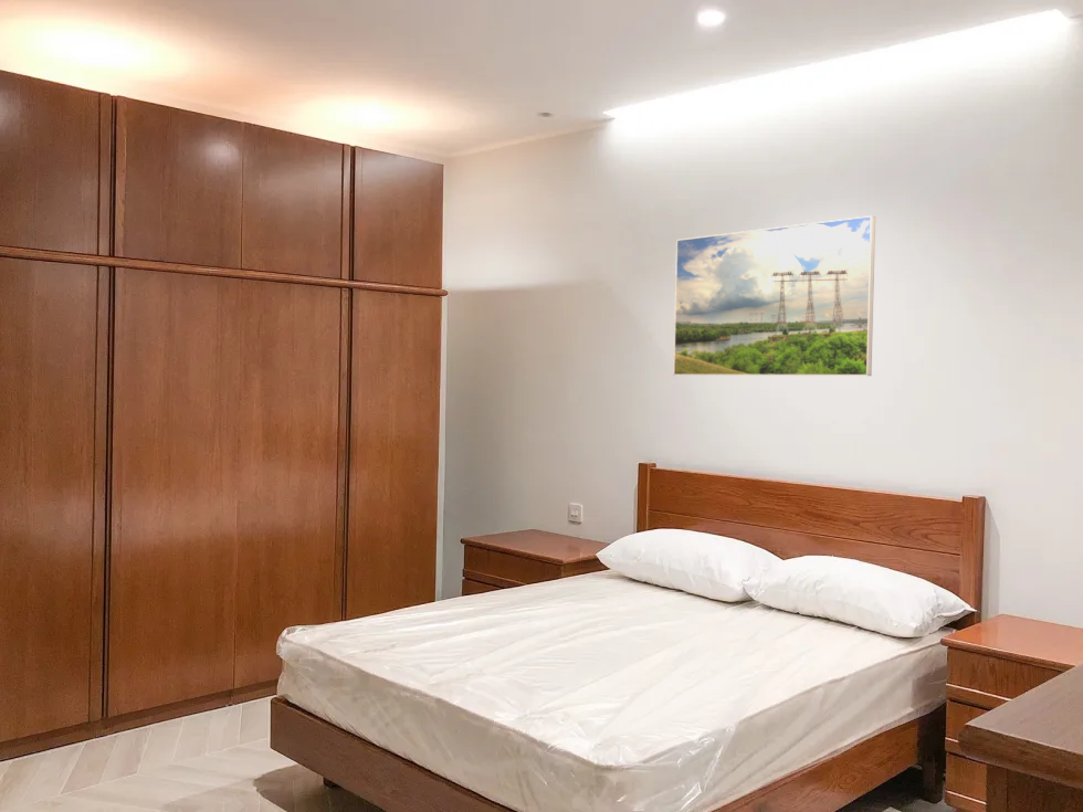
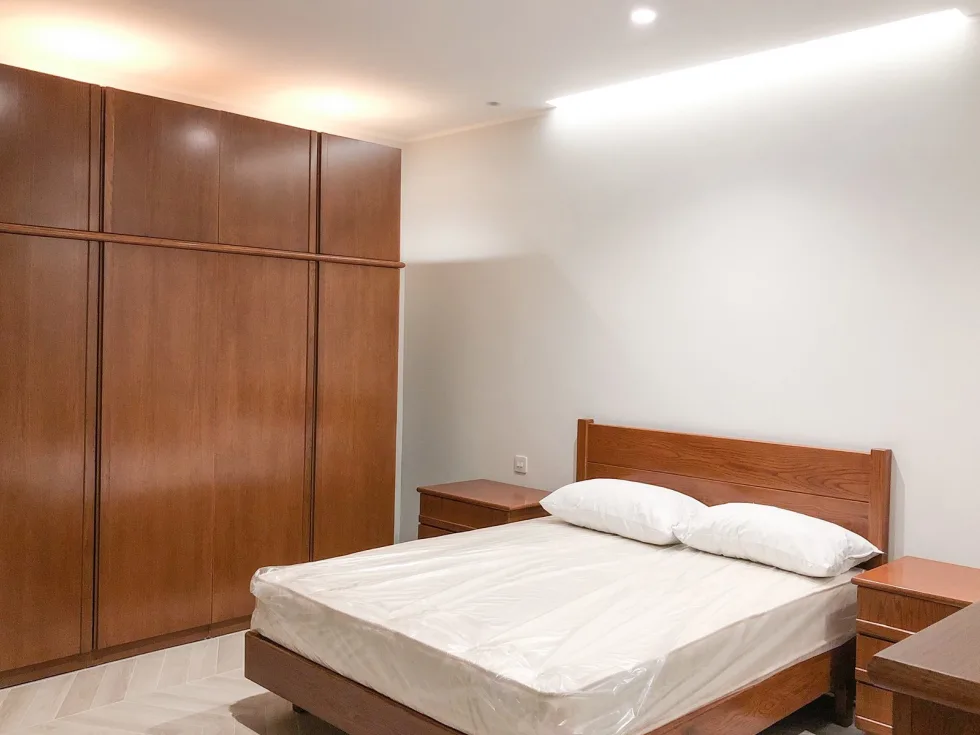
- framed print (766, 302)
